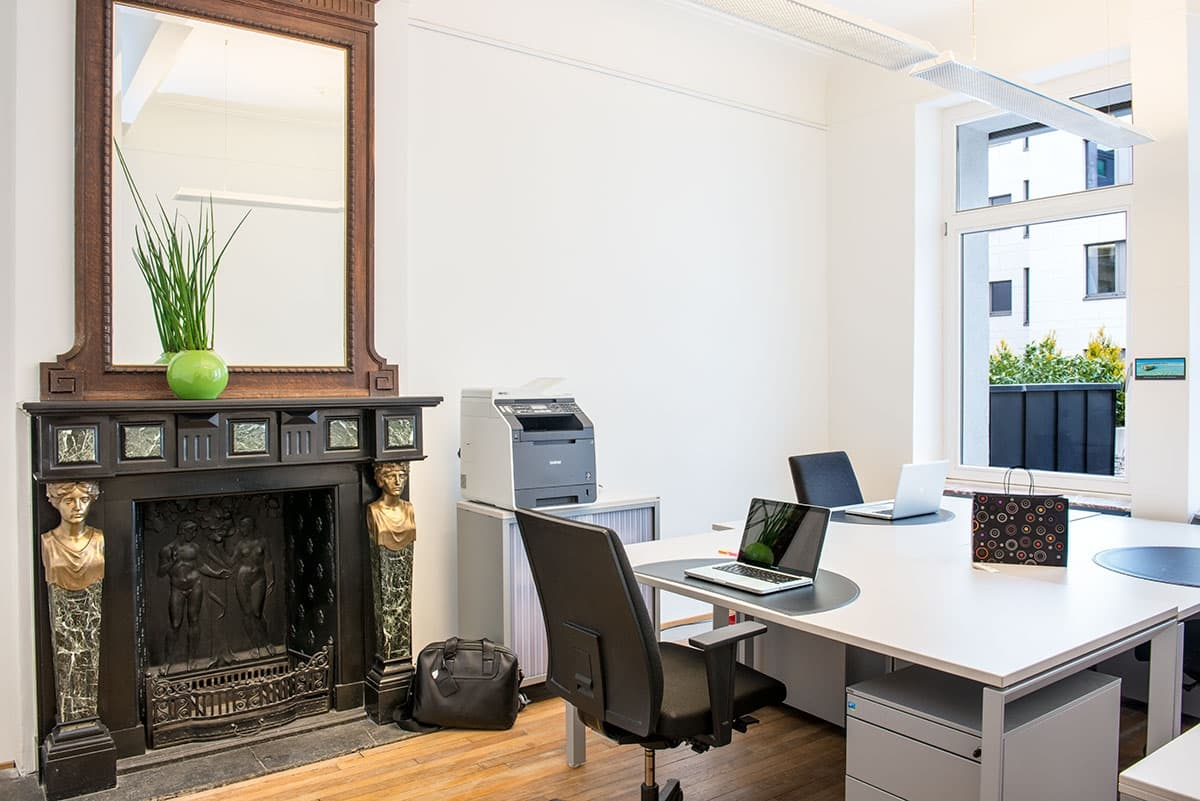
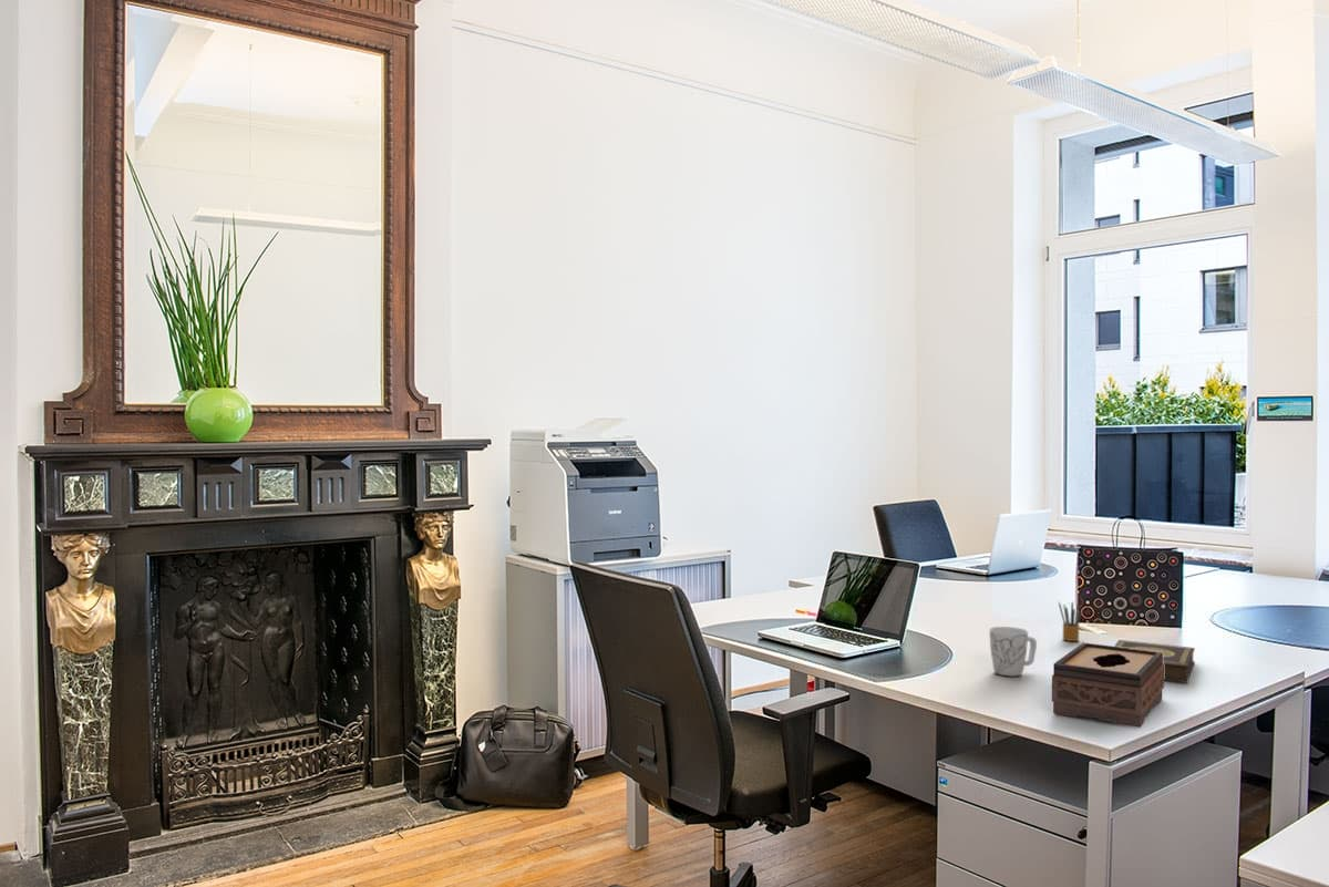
+ mug (1013, 651)
+ pencil box (1071, 620)
+ tissue box (1109, 681)
+ book (1151, 650)
